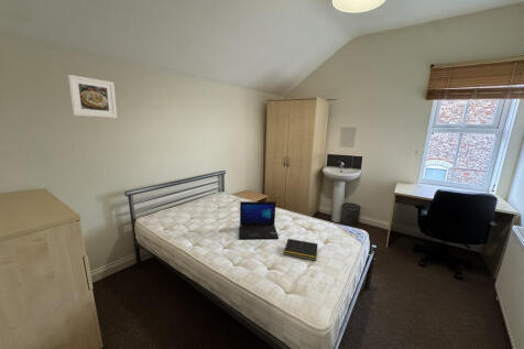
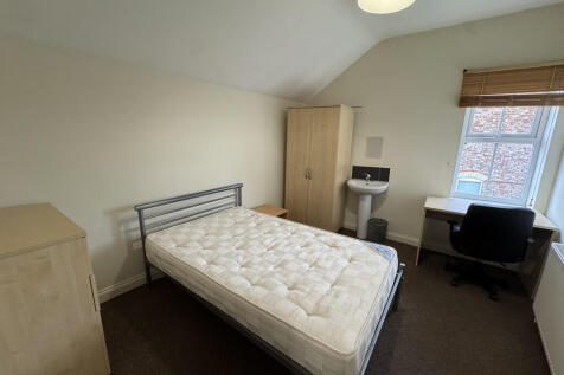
- notepad (301, 249)
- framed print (94, 98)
- laptop (258, 219)
